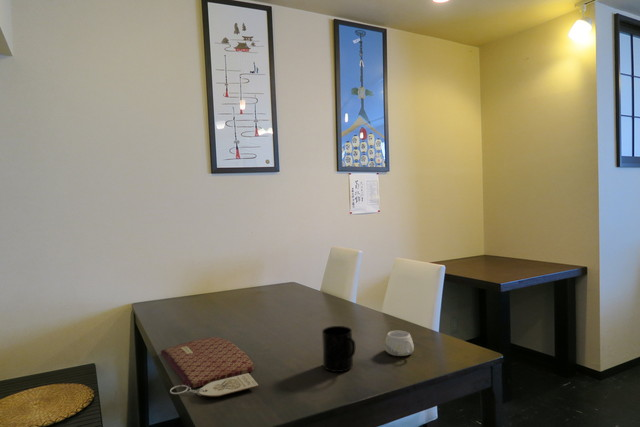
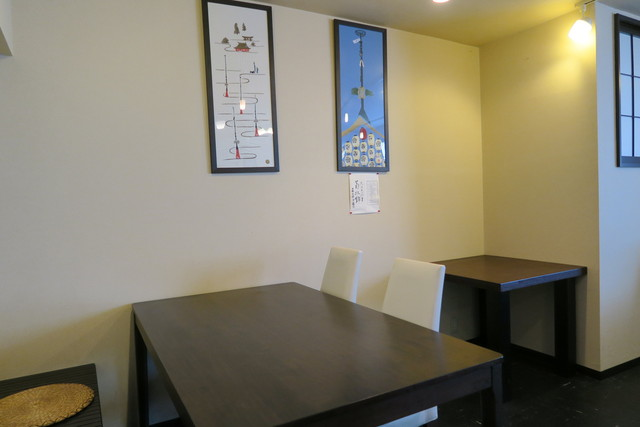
- placemat (205, 364)
- mug (401, 344)
- mug (340, 349)
